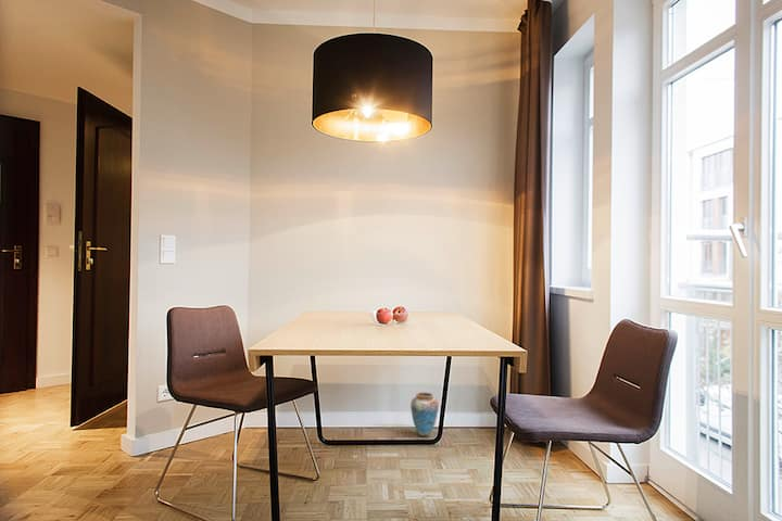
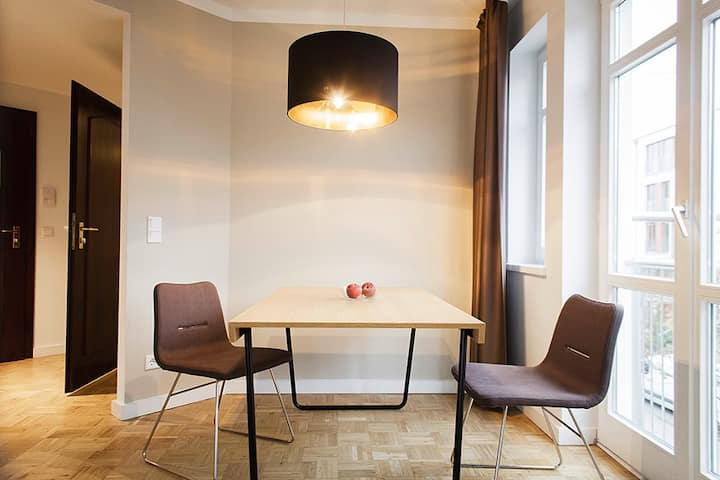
- vase (424, 415)
